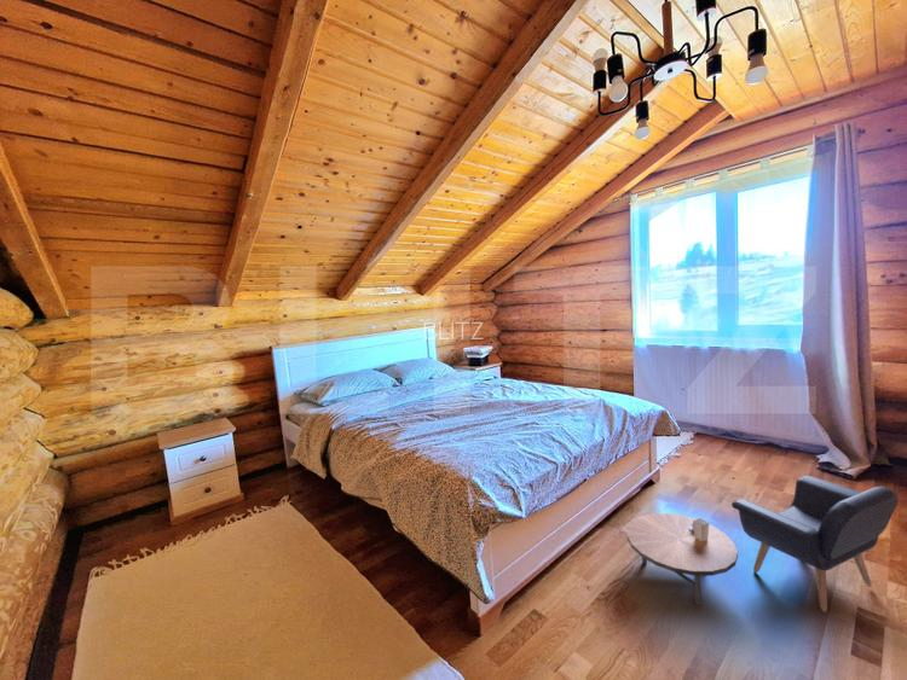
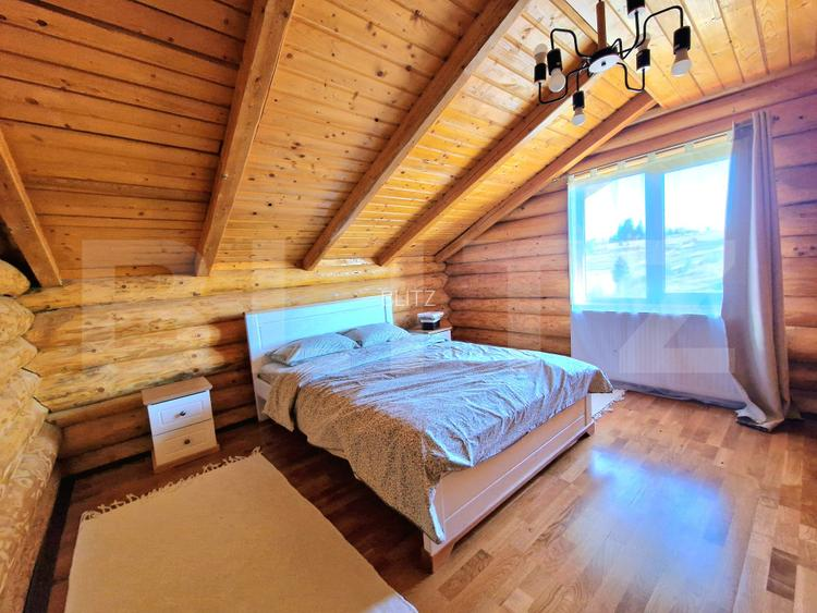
- armchair (749, 525)
